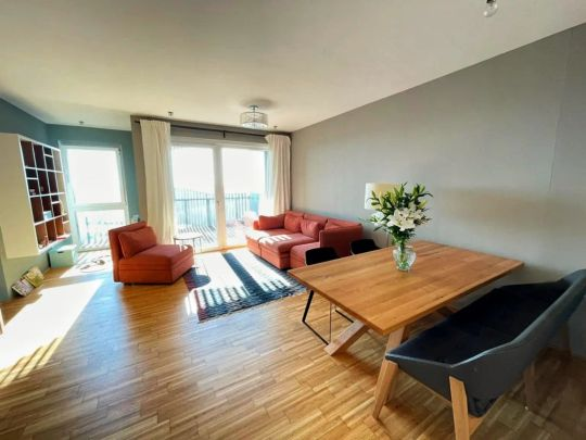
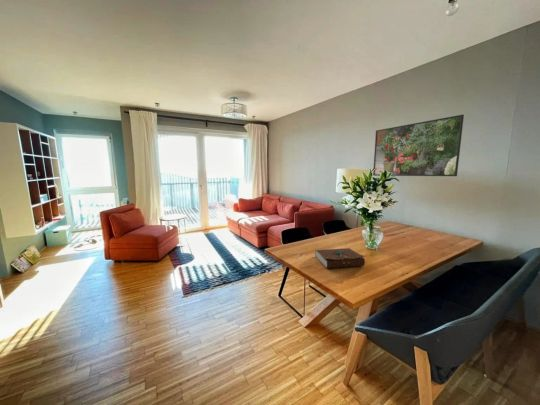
+ book (338, 256)
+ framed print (410, 150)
